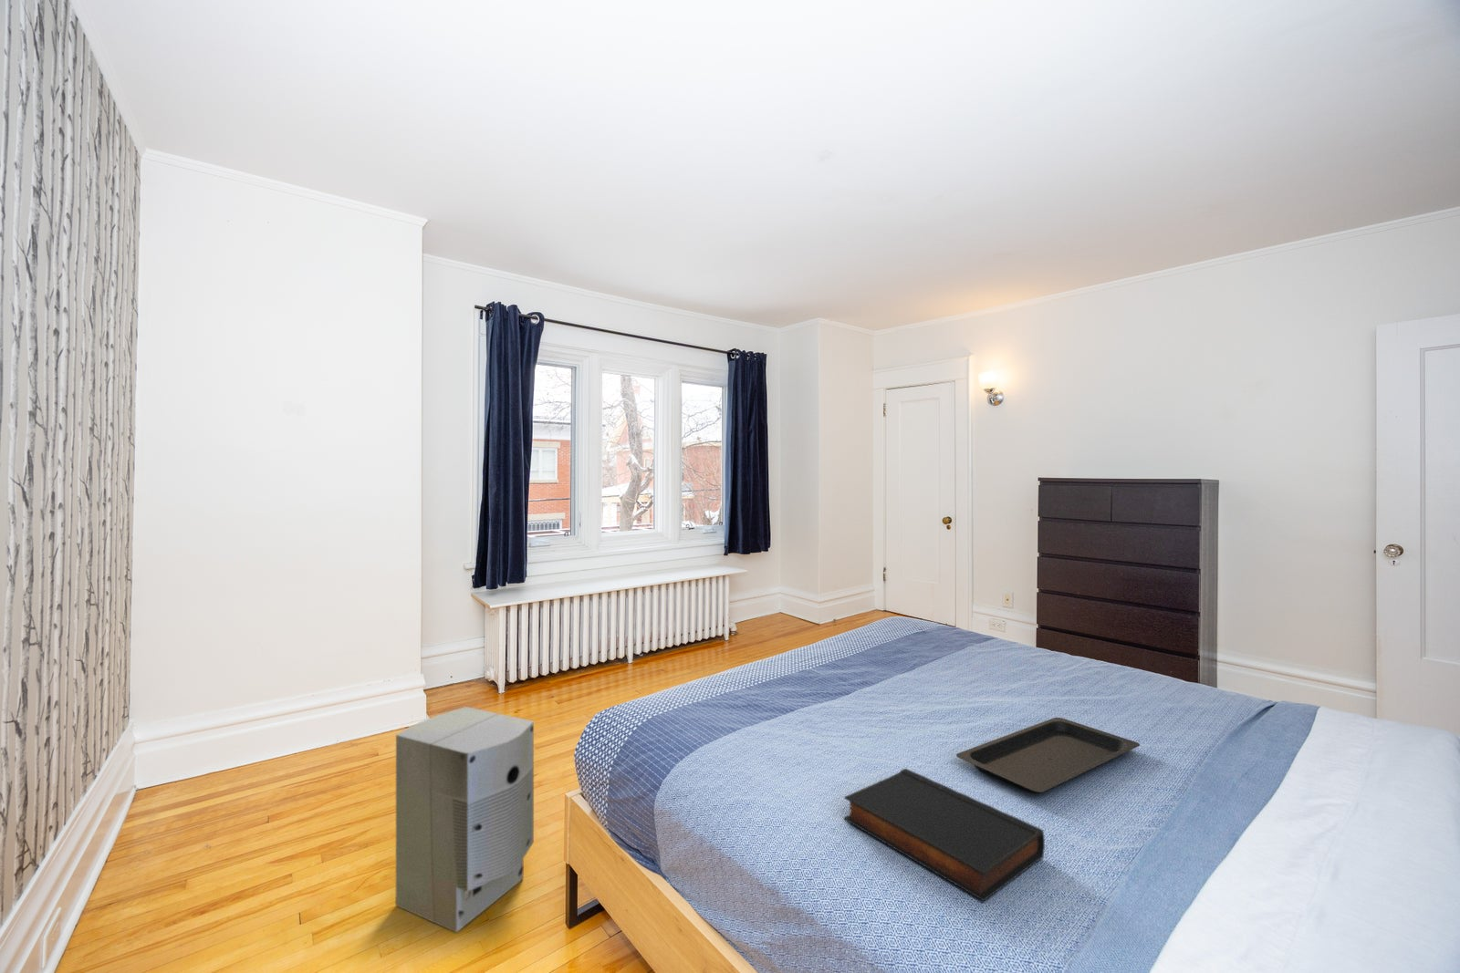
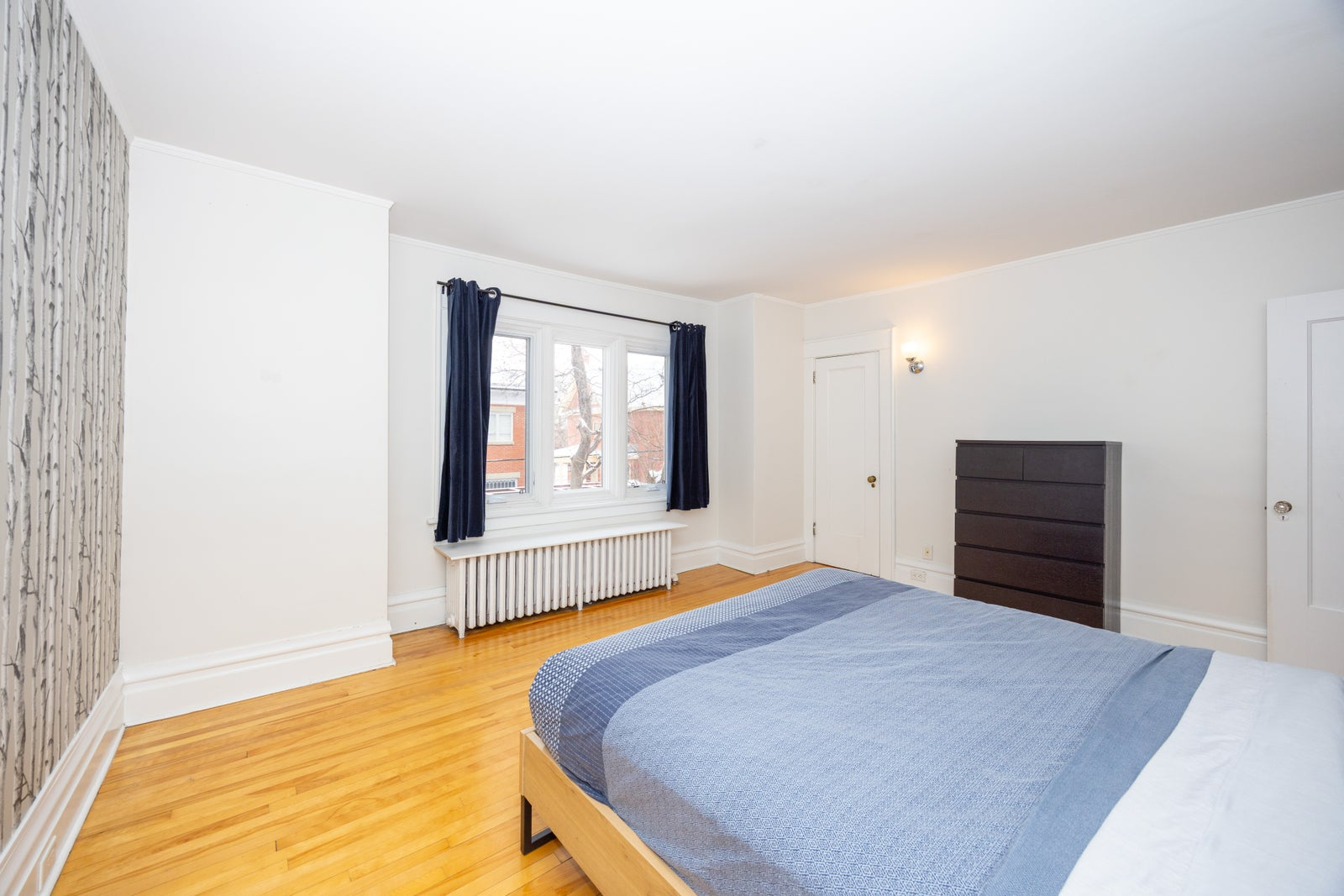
- air purifier (466, 811)
- book (939, 824)
- serving tray (1049, 754)
